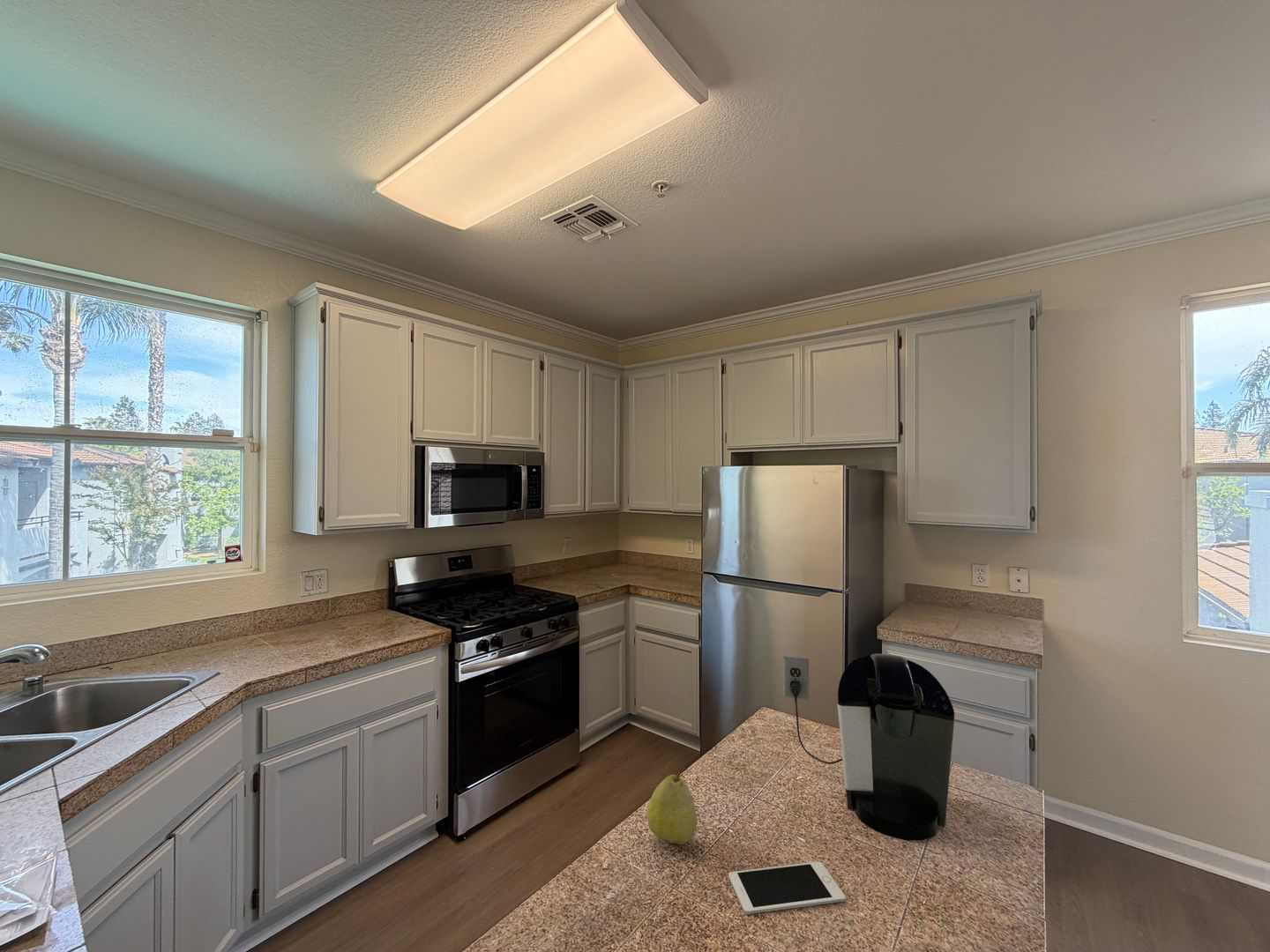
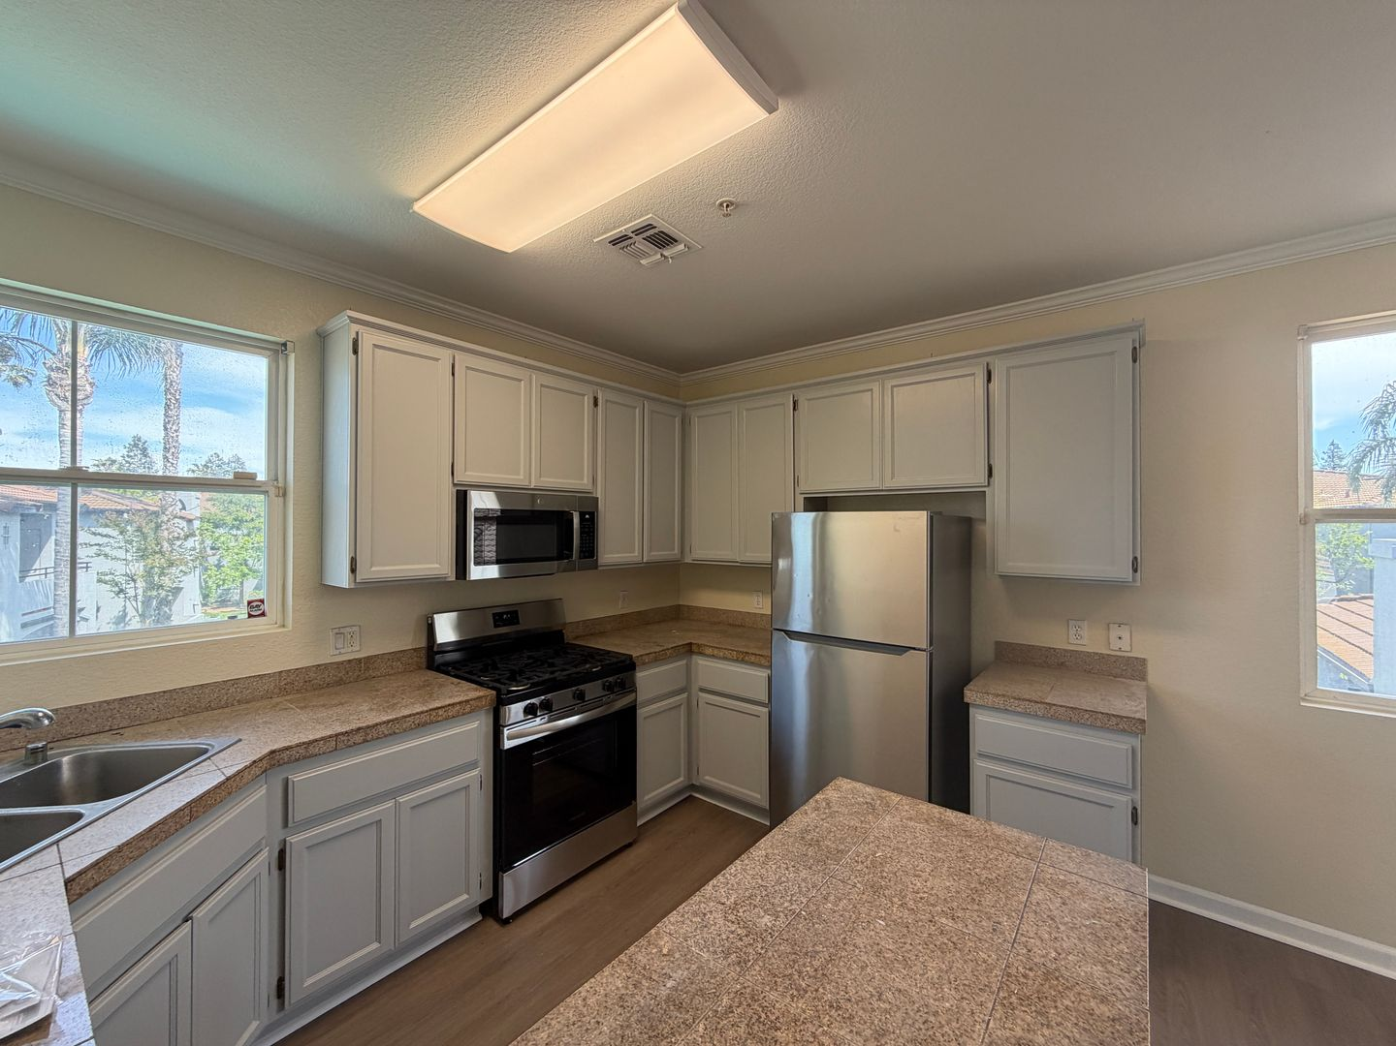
- coffee maker (861, 727)
- fruit (671, 805)
- cell phone (785, 886)
